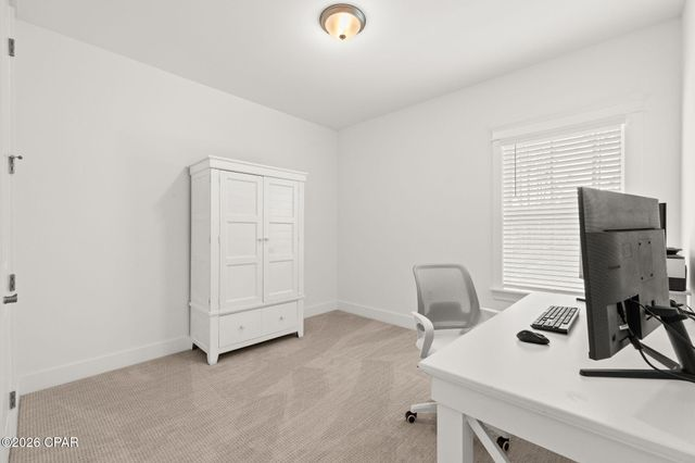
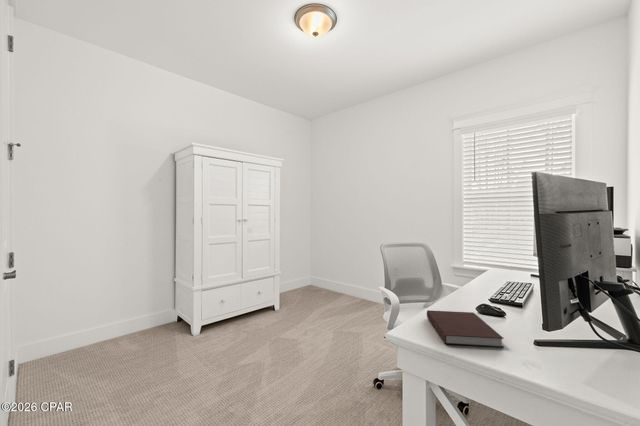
+ notebook (460, 326)
